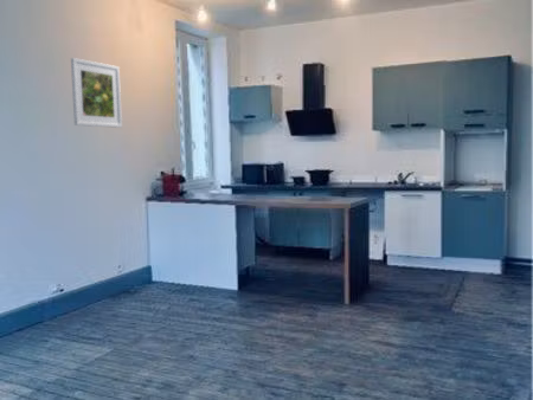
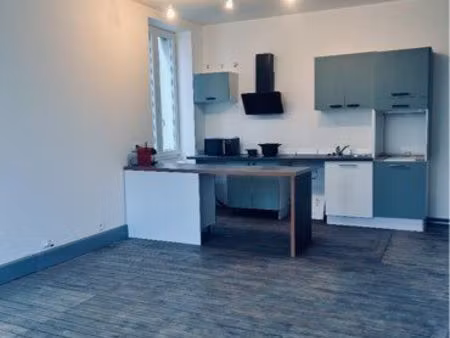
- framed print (97, 95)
